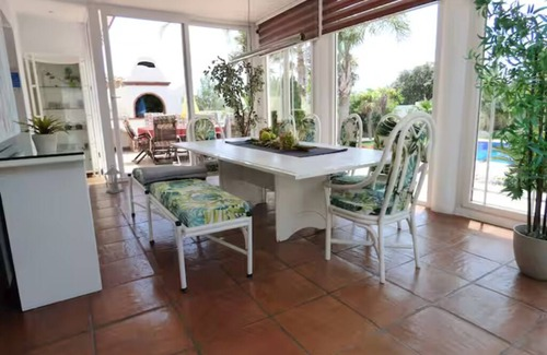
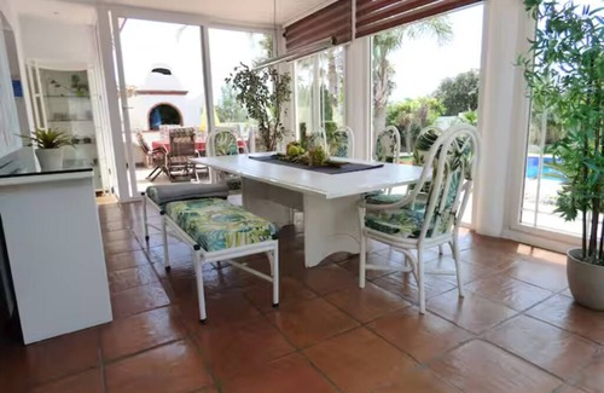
- lantern (114, 178)
